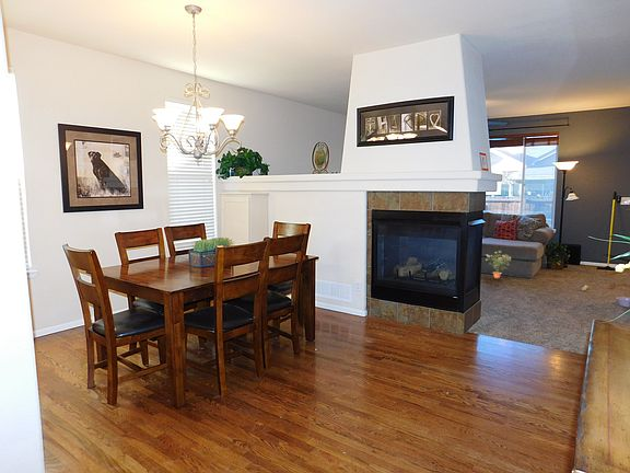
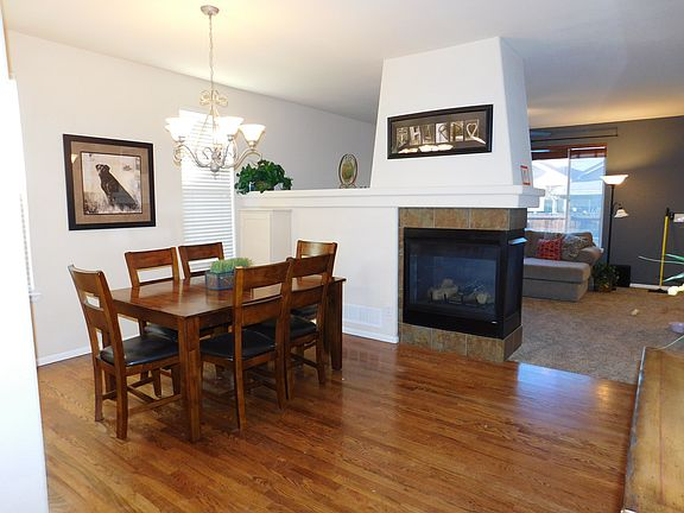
- potted plant (497, 264)
